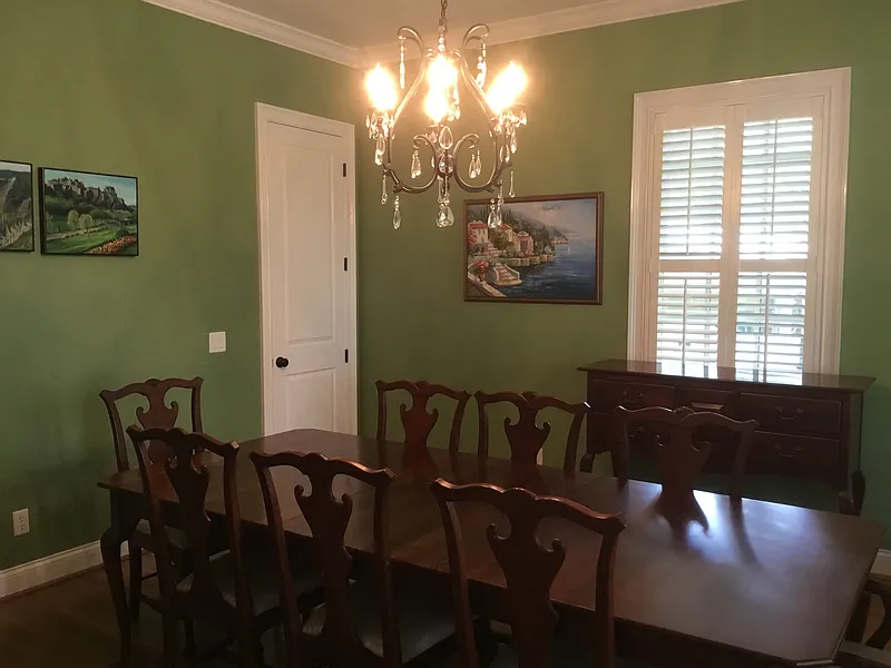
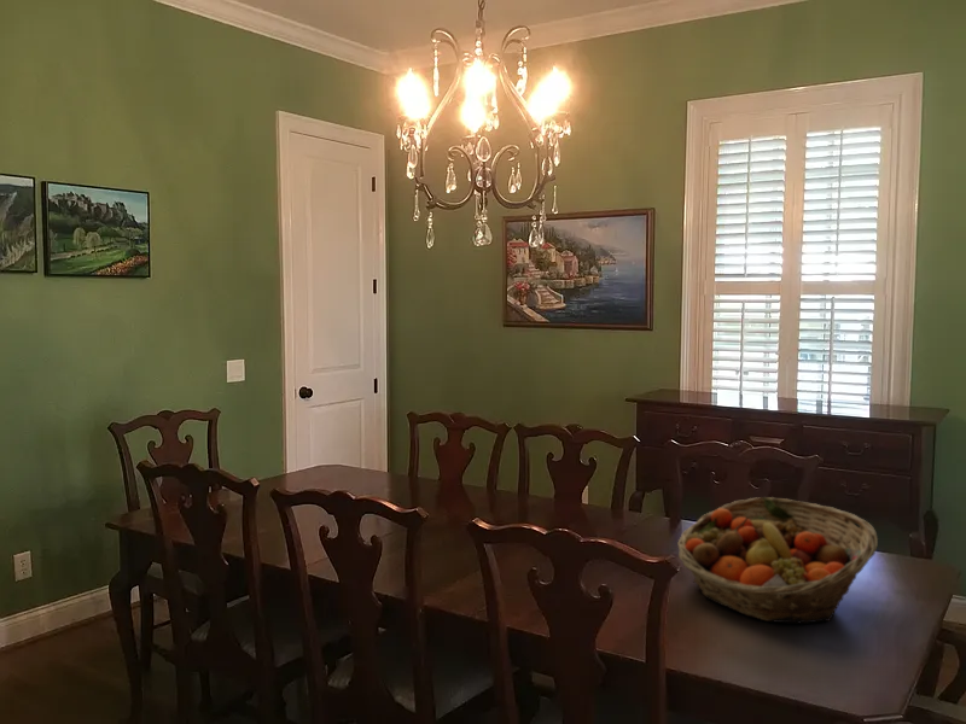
+ fruit basket (772, 555)
